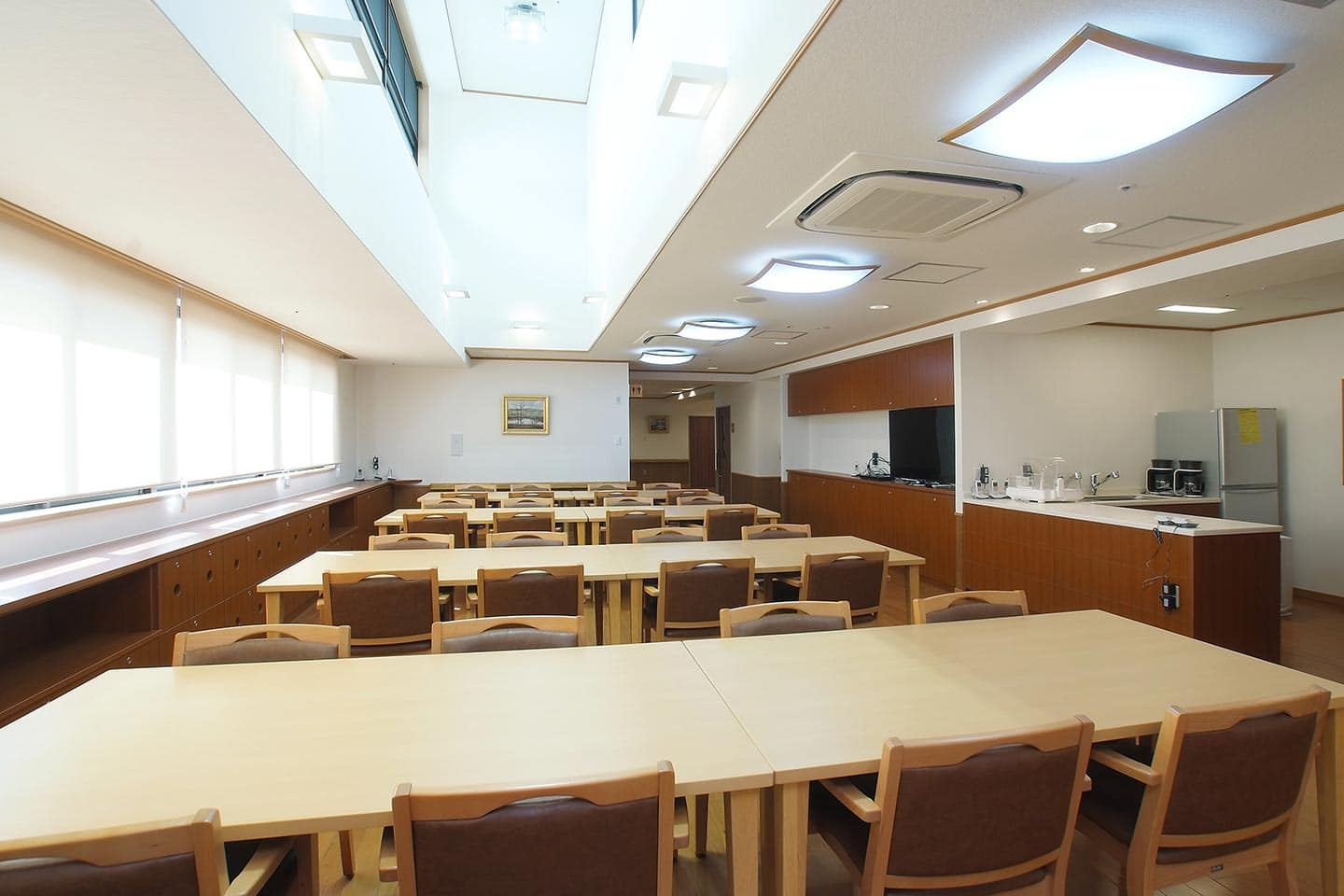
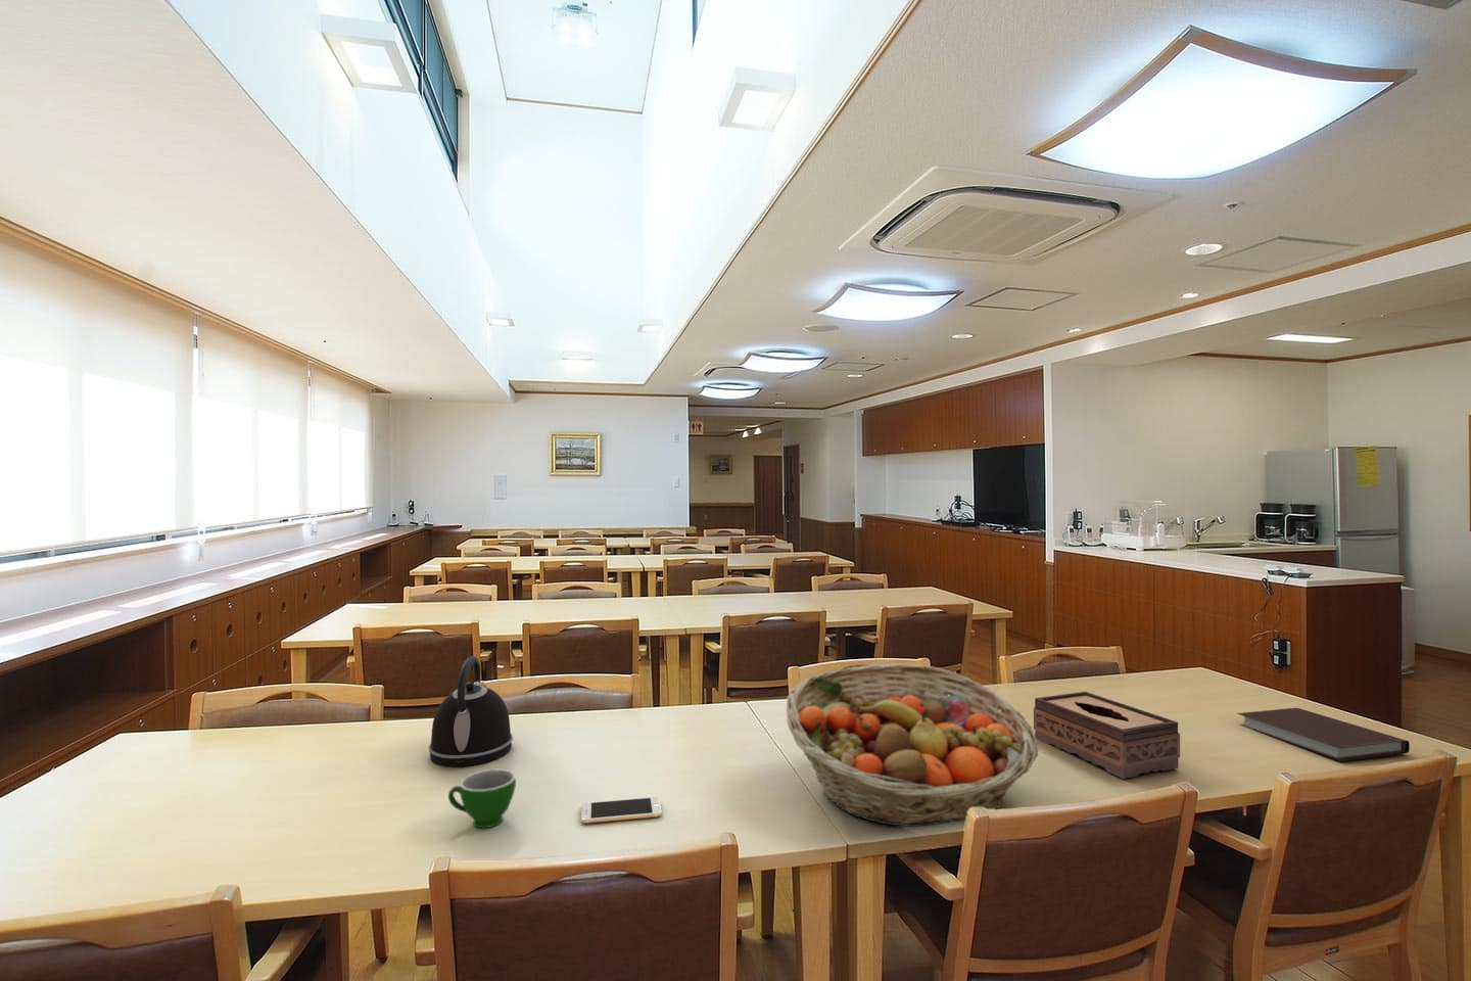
+ notebook (1318, 731)
+ smartphone (621, 809)
+ kettle (471, 703)
+ tissue box (1102, 730)
+ fruit basket (907, 738)
+ teacup (483, 800)
